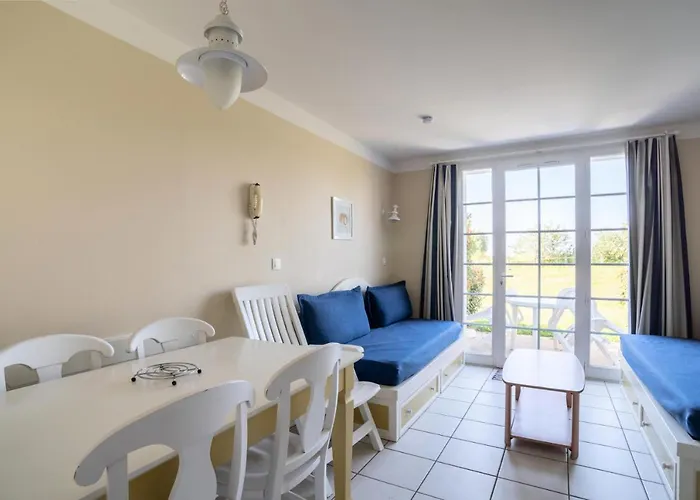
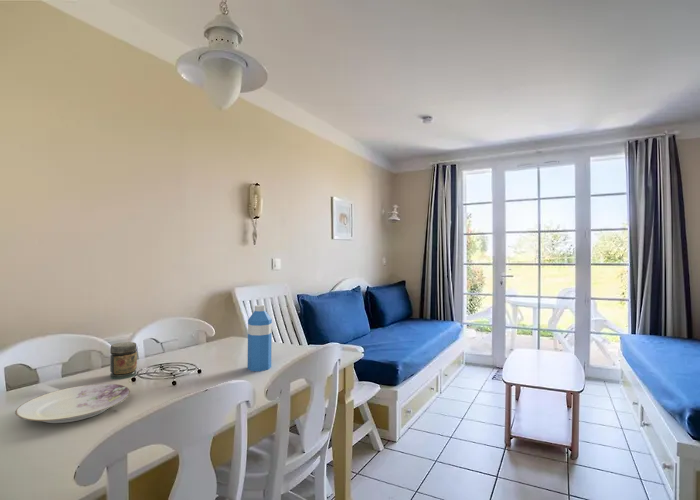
+ jar (123, 360)
+ water bottle (259, 336)
+ plate (76, 404)
